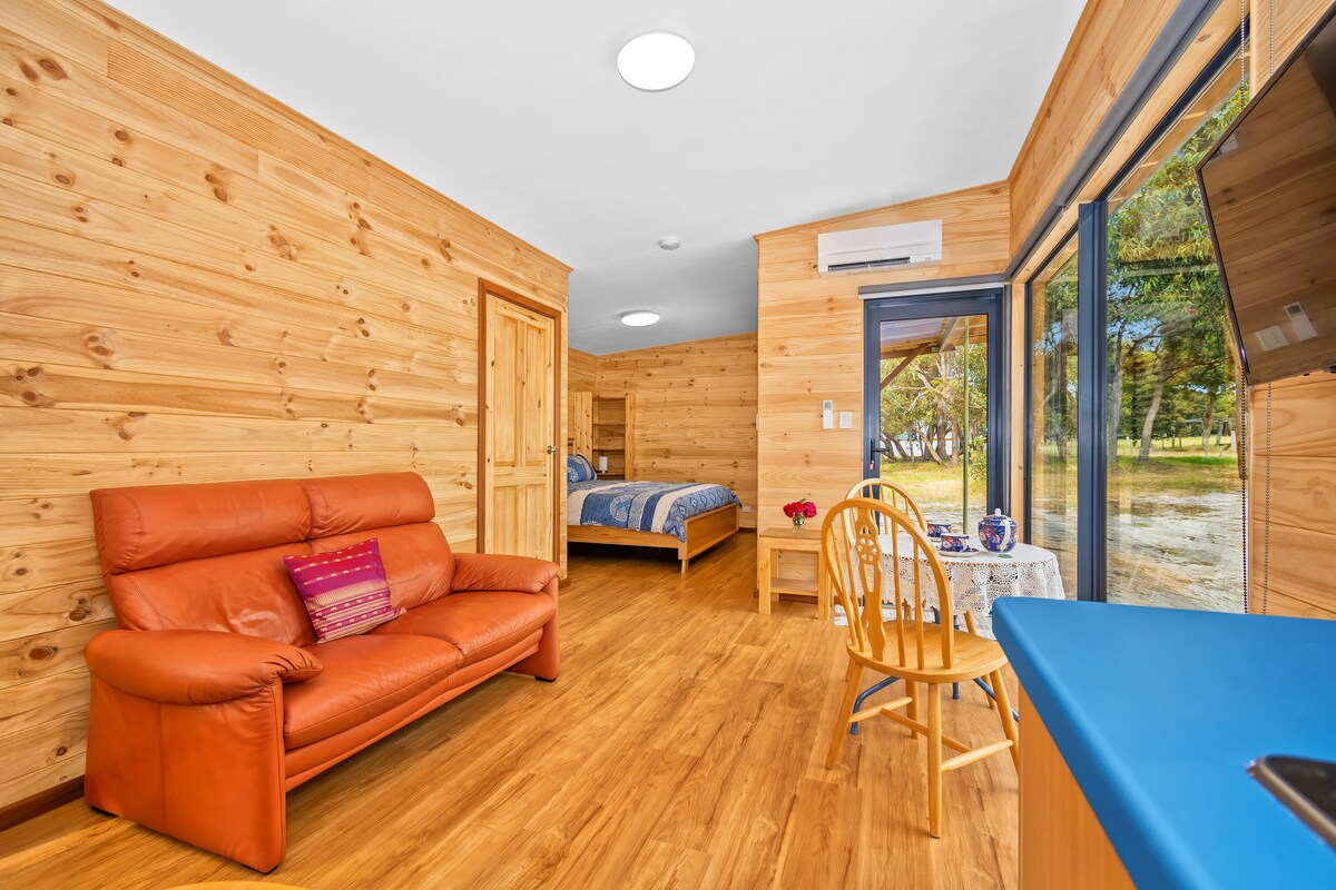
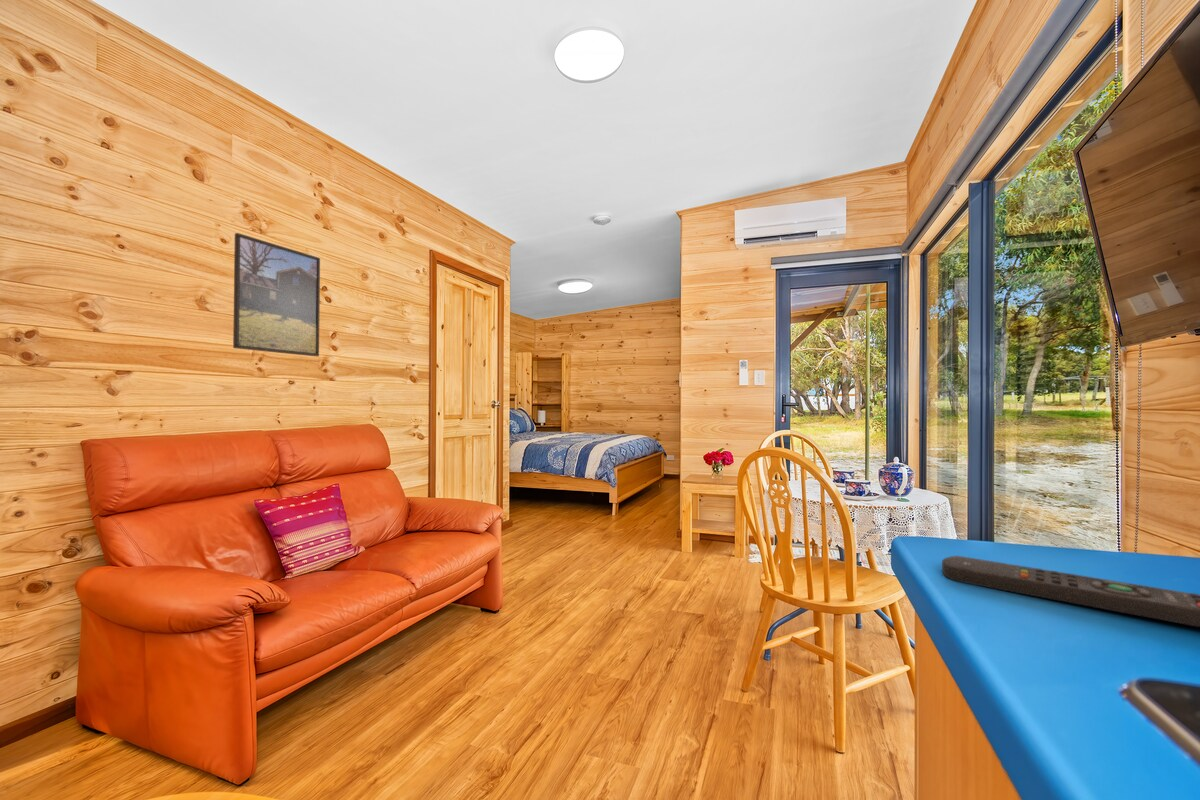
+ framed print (280, 299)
+ remote control (1067, 586)
